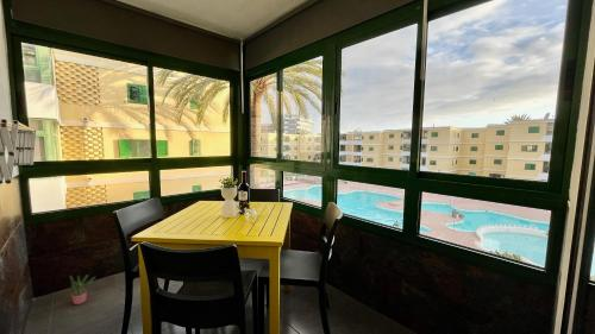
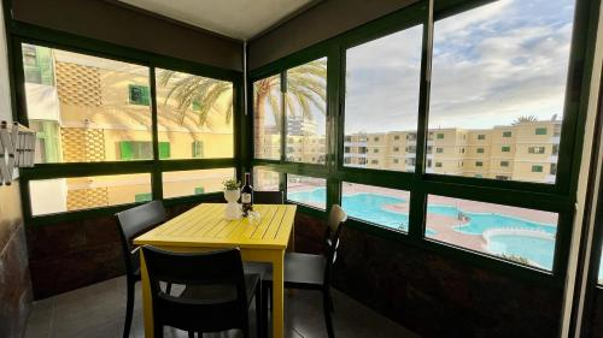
- potted plant (81, 285)
